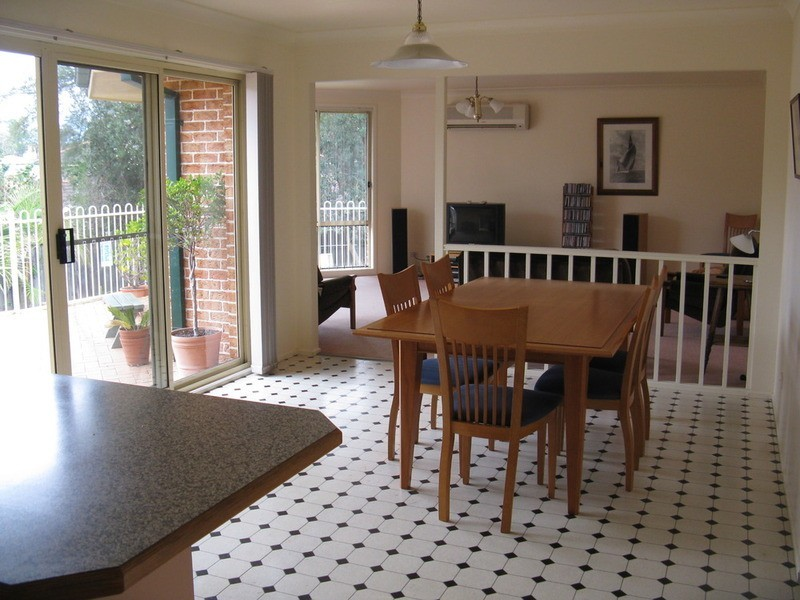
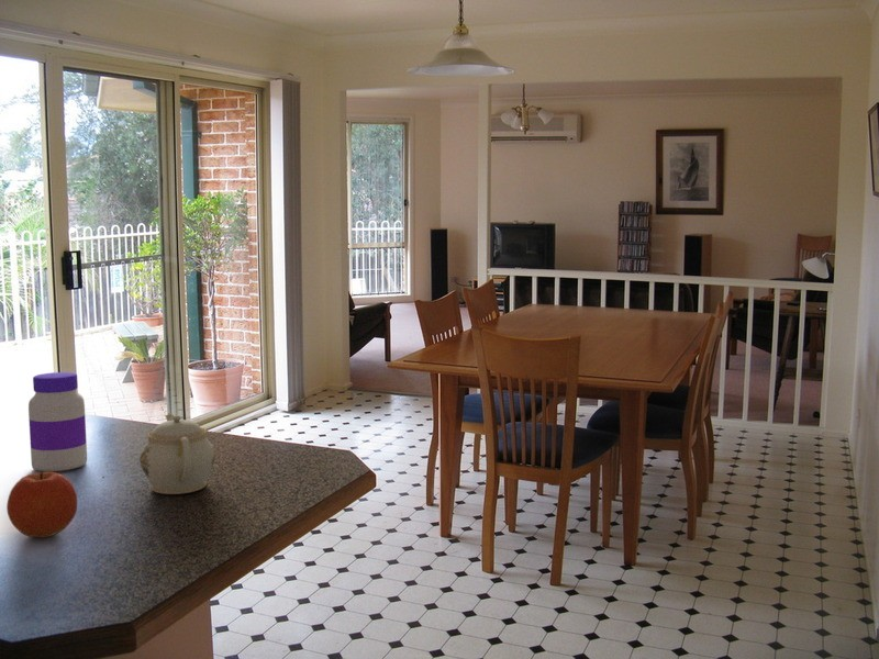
+ jar (57, 420)
+ teapot (178, 451)
+ fruit (42, 503)
